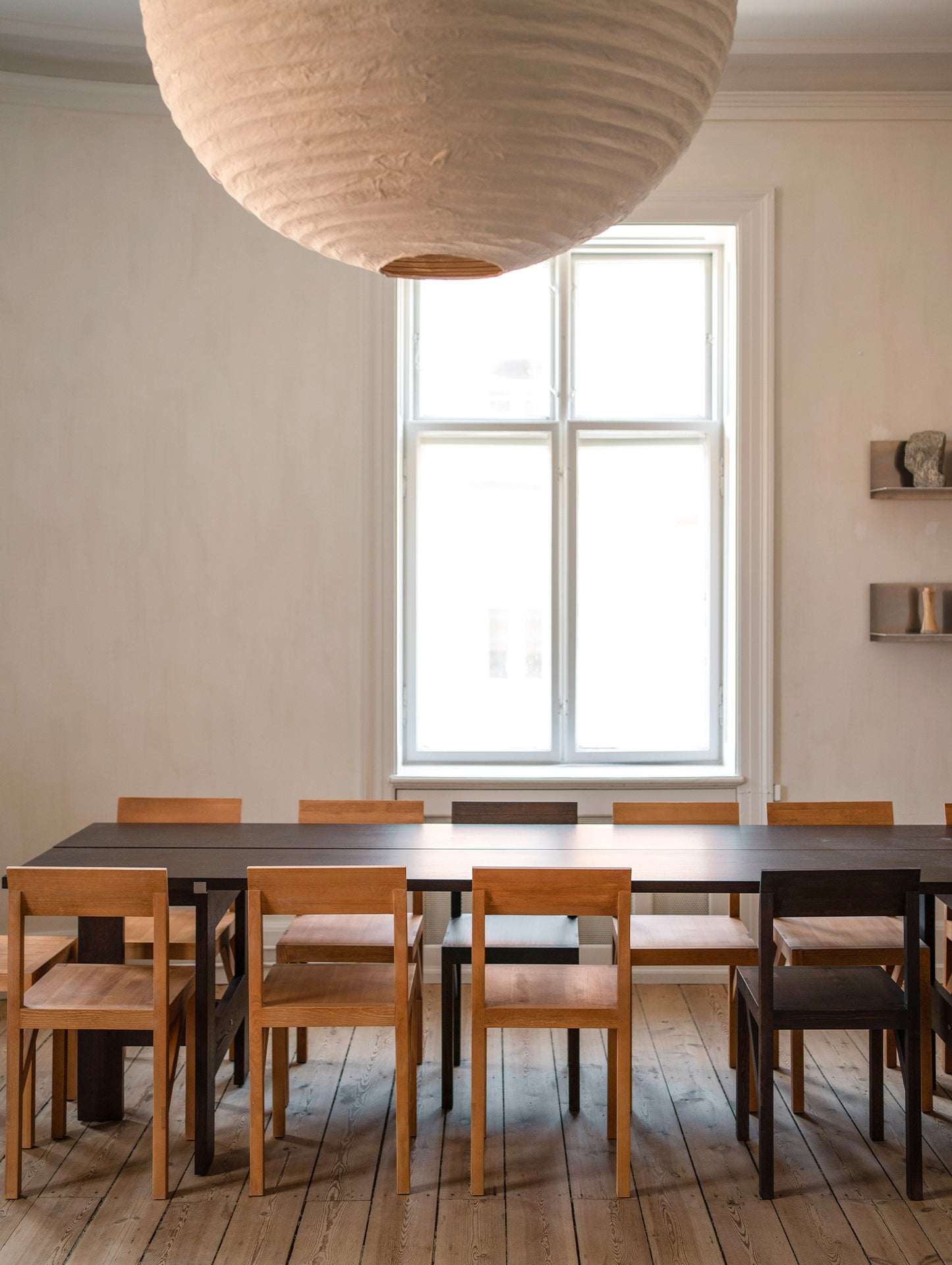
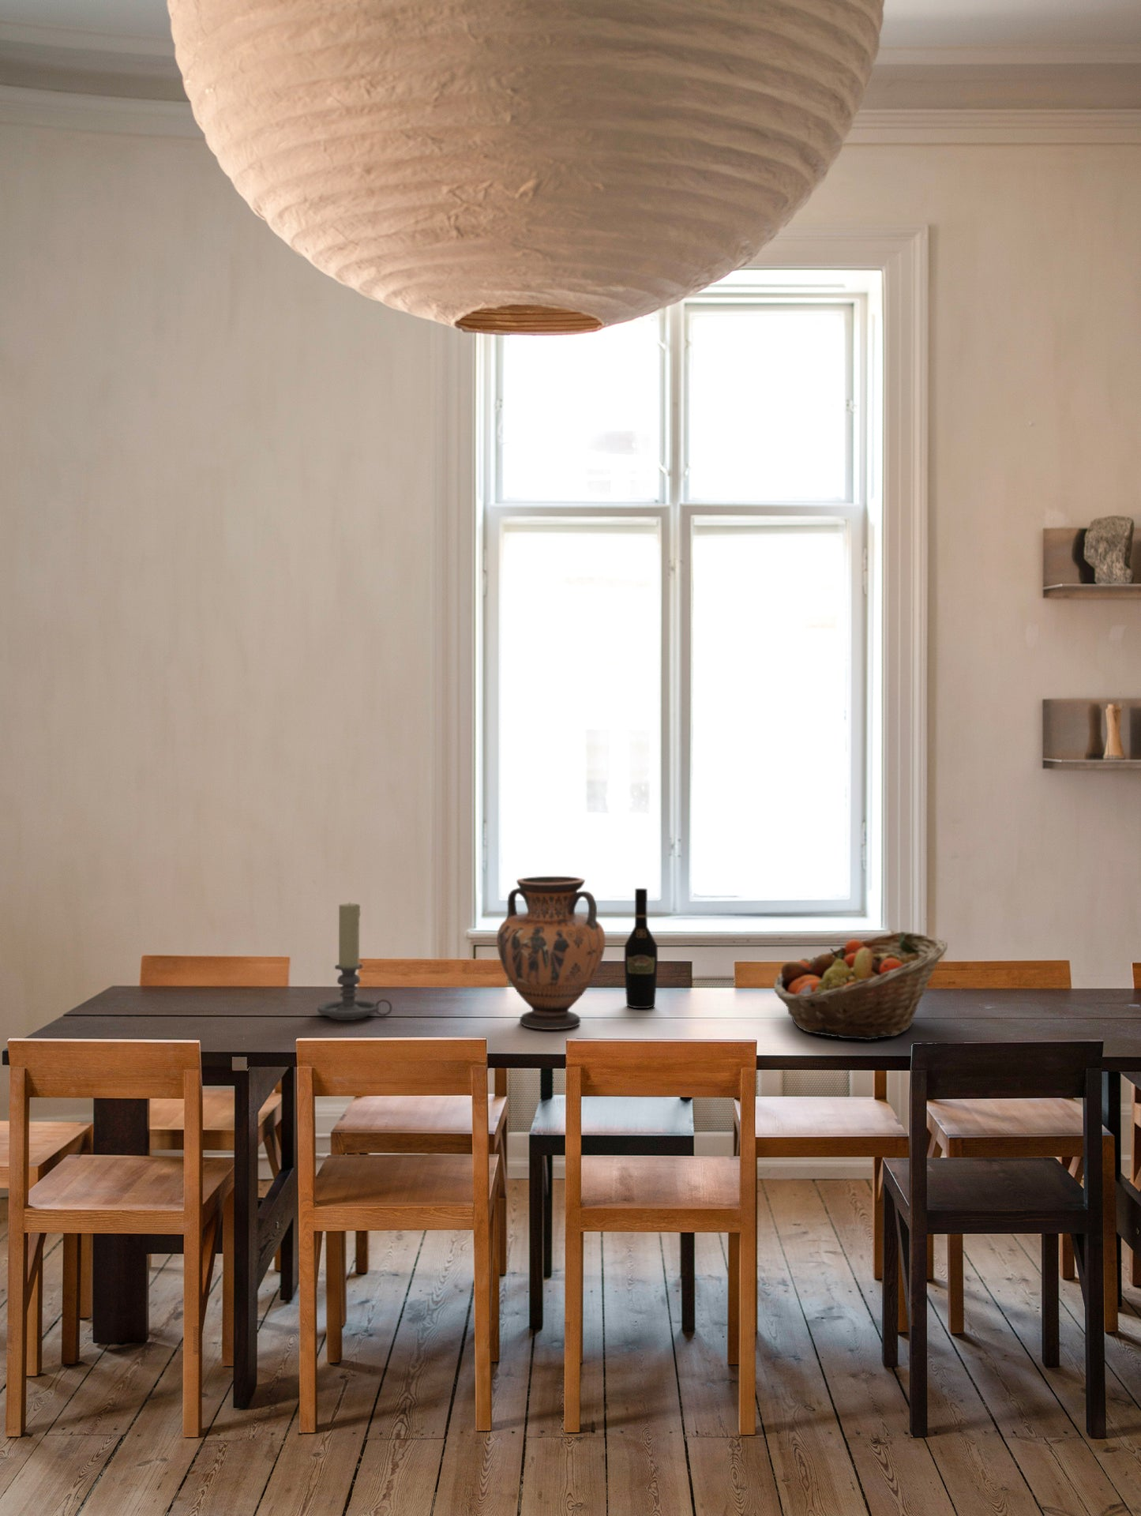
+ vase (550, 950)
+ wine bottle (640, 947)
+ candle holder (355, 959)
+ fruit basket (858, 980)
